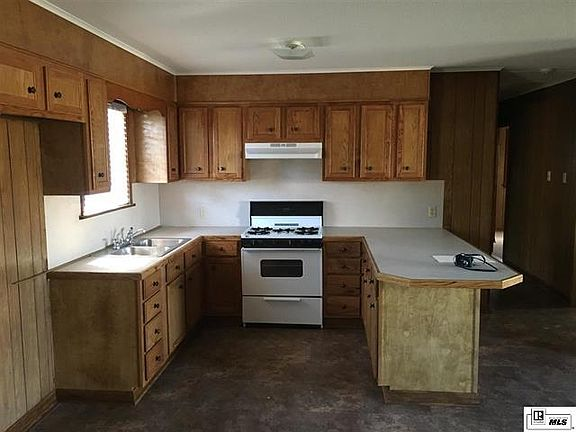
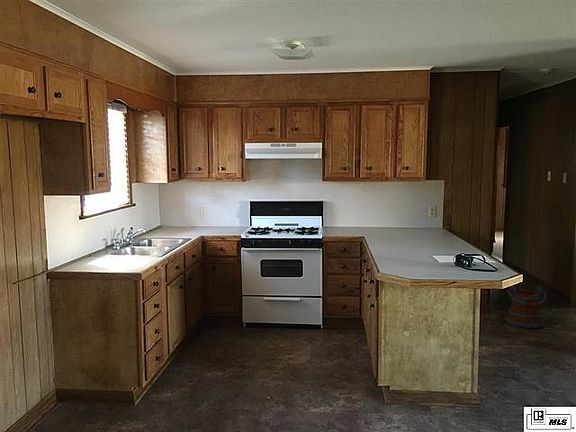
+ bucket (525, 304)
